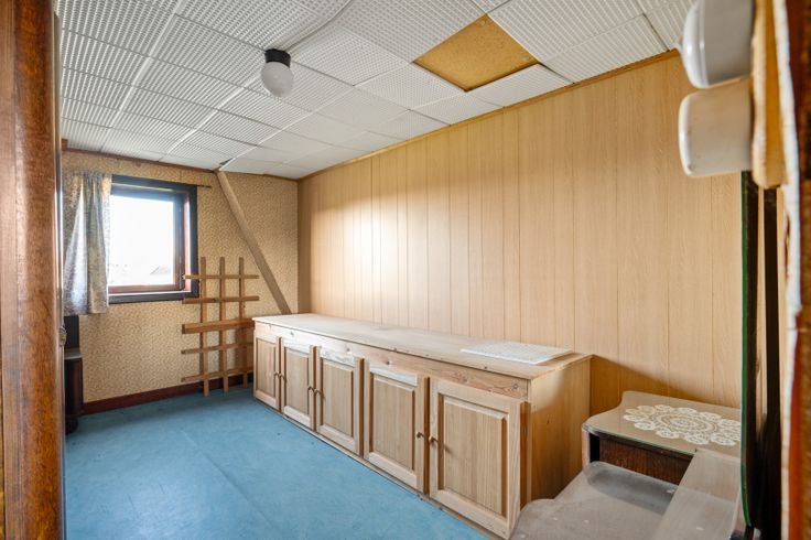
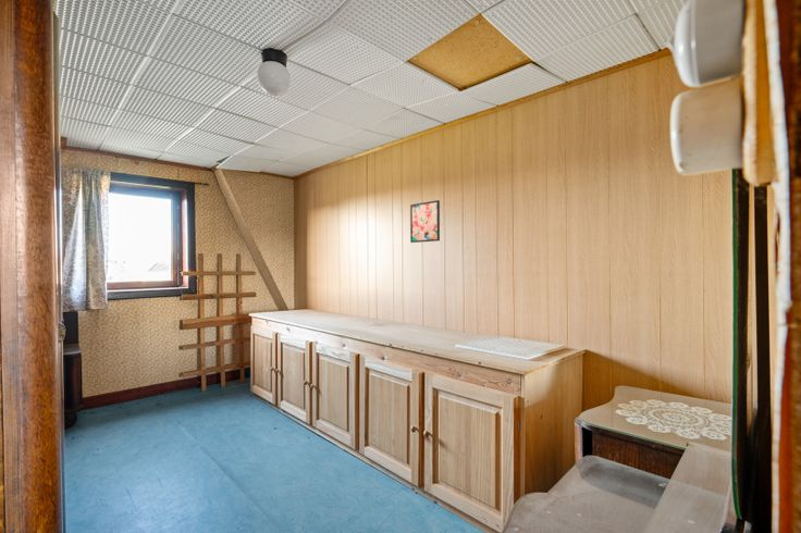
+ wall art (424, 222)
